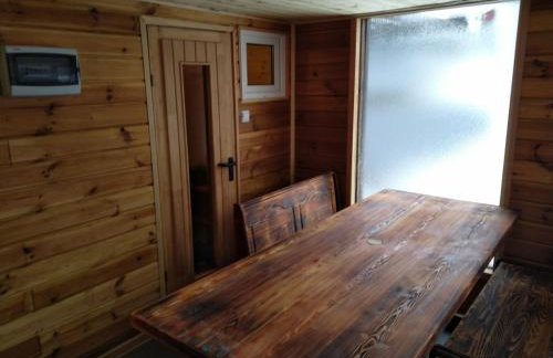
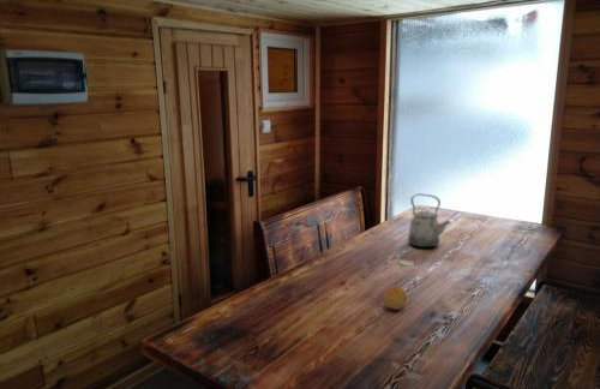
+ fruit (394, 298)
+ kettle (430, 221)
